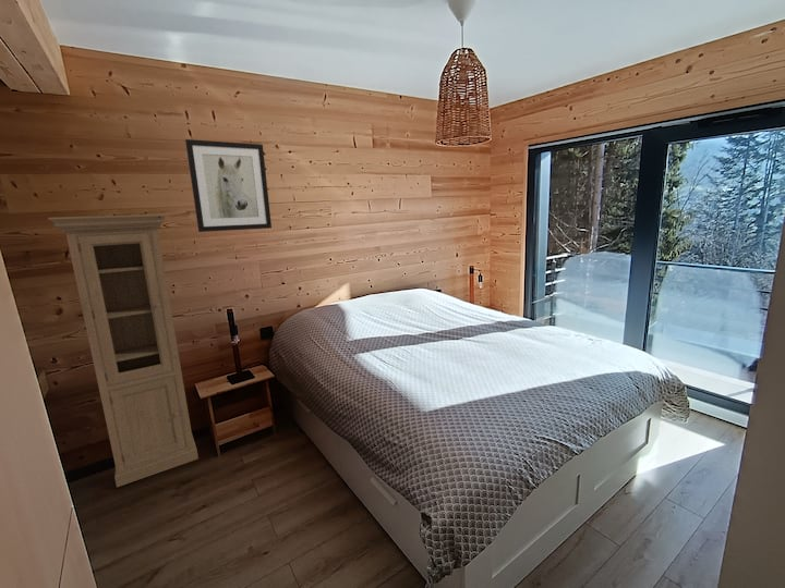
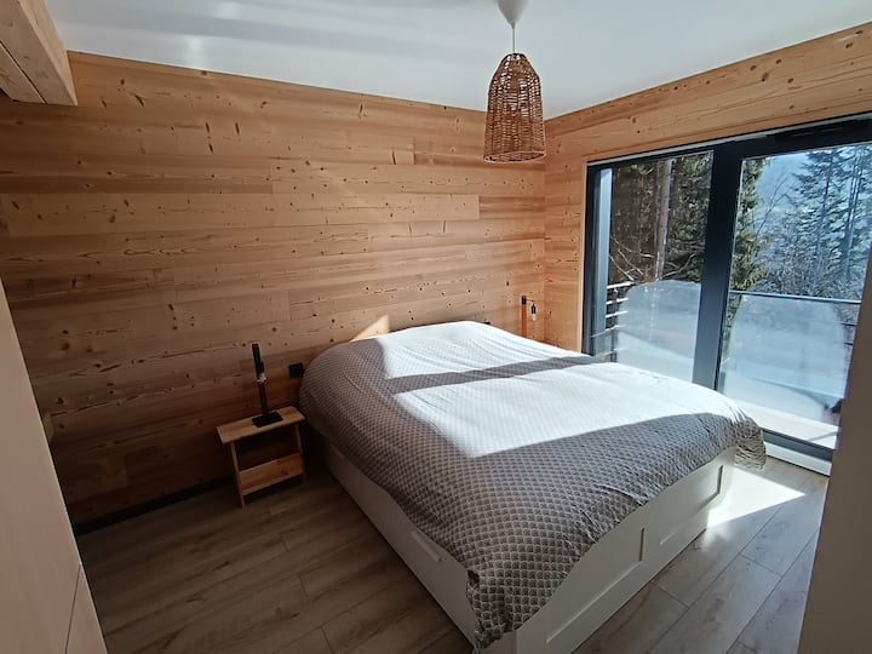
- wall art (231, 186)
- cabinet (136, 347)
